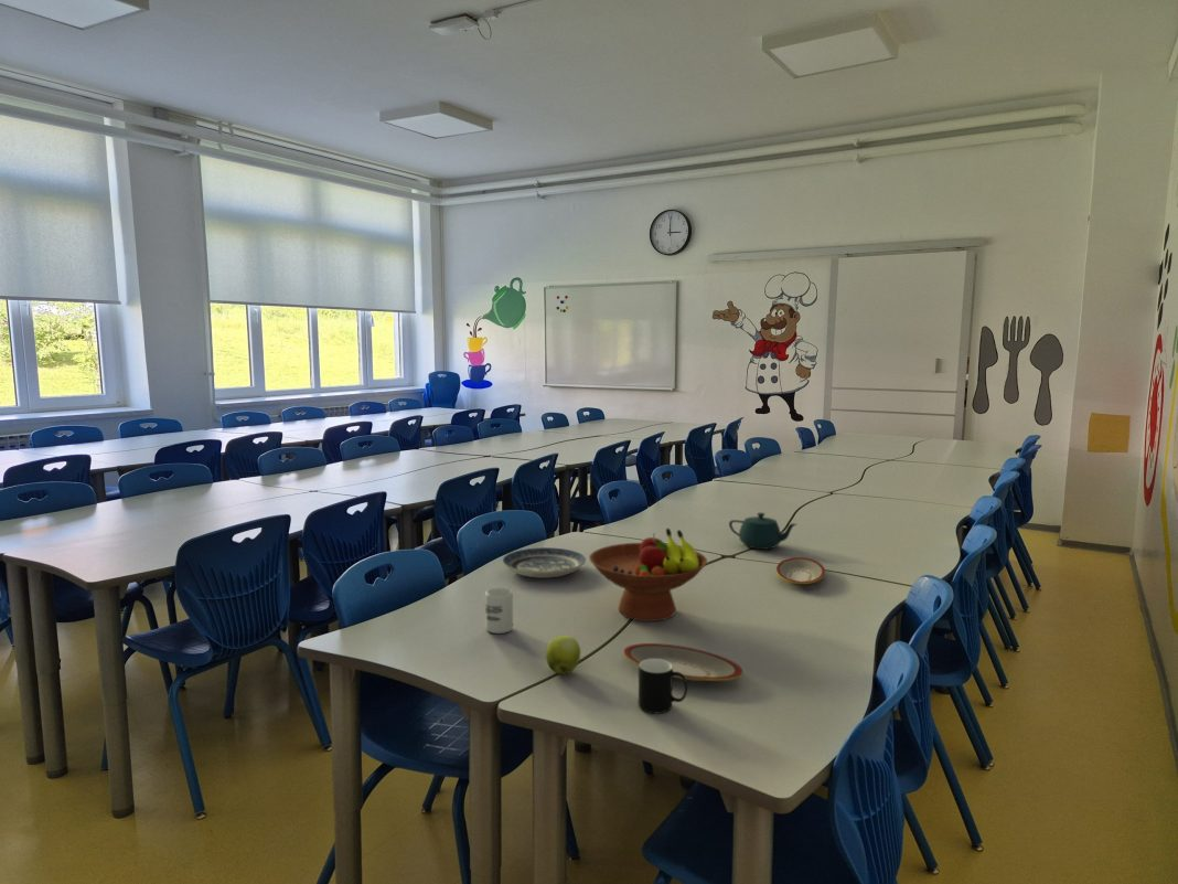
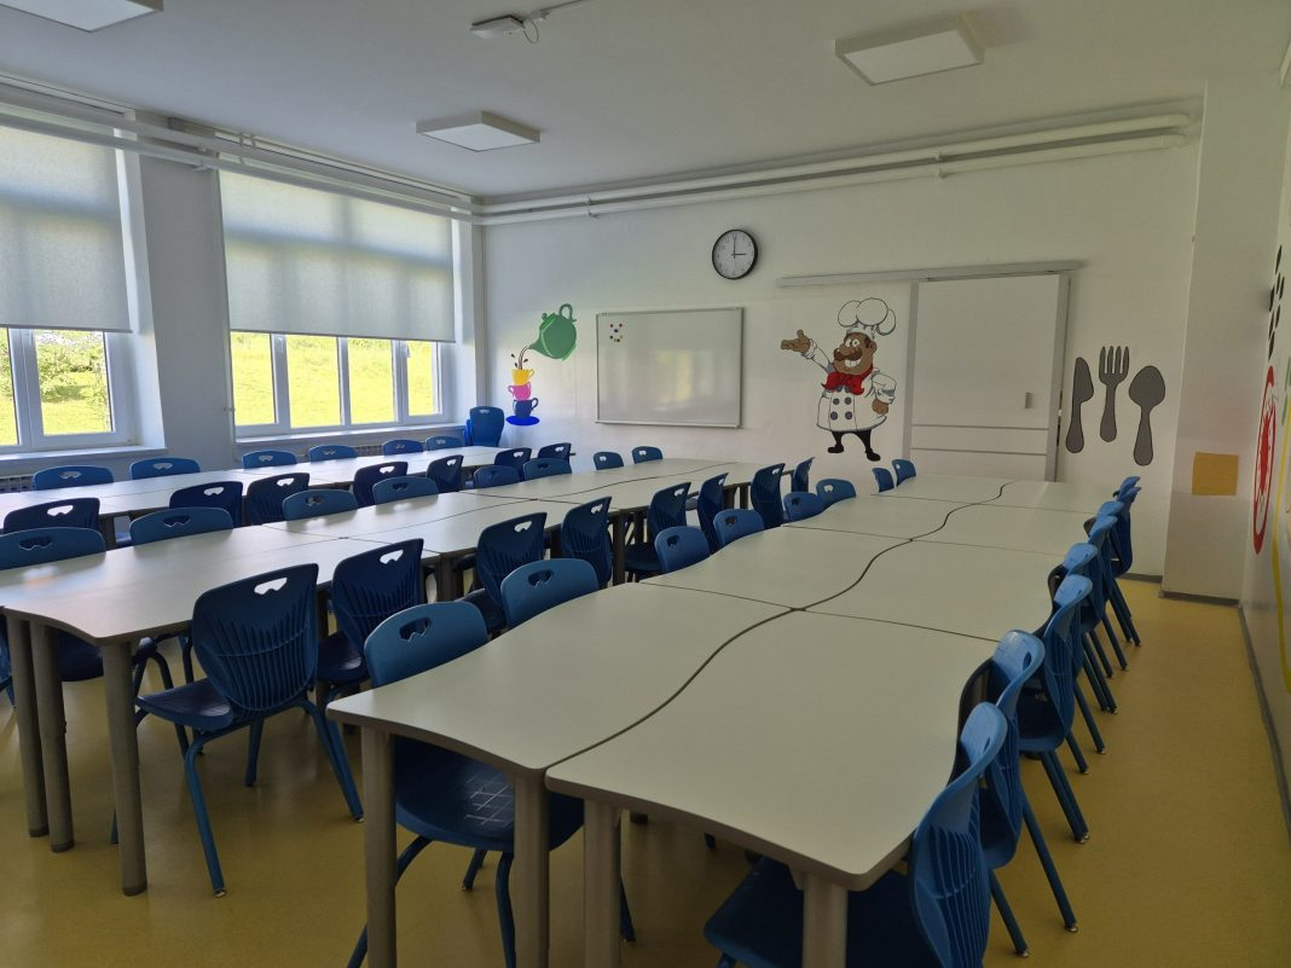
- plate (681, 664)
- plate (800, 573)
- plate (544, 564)
- teapot (762, 530)
- apple (563, 653)
- cup (662, 686)
- fruit bowl (647, 574)
- cup (499, 610)
